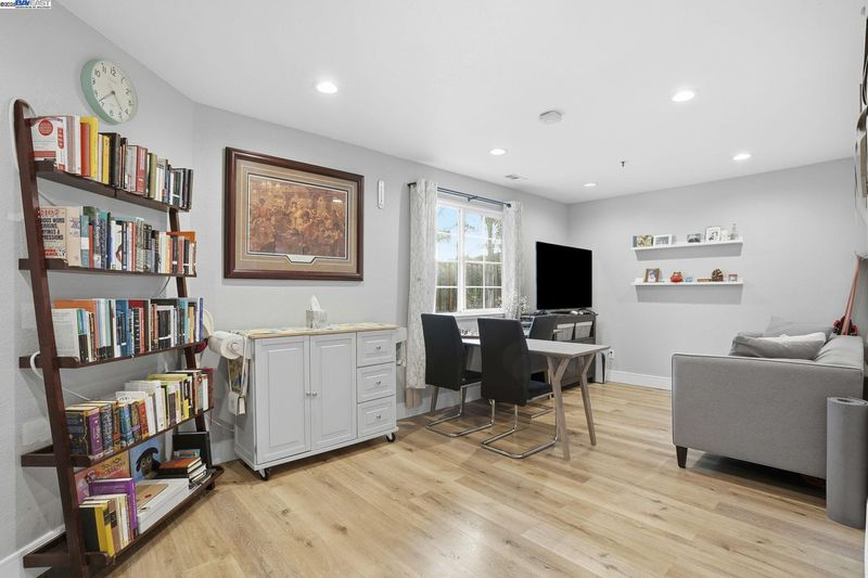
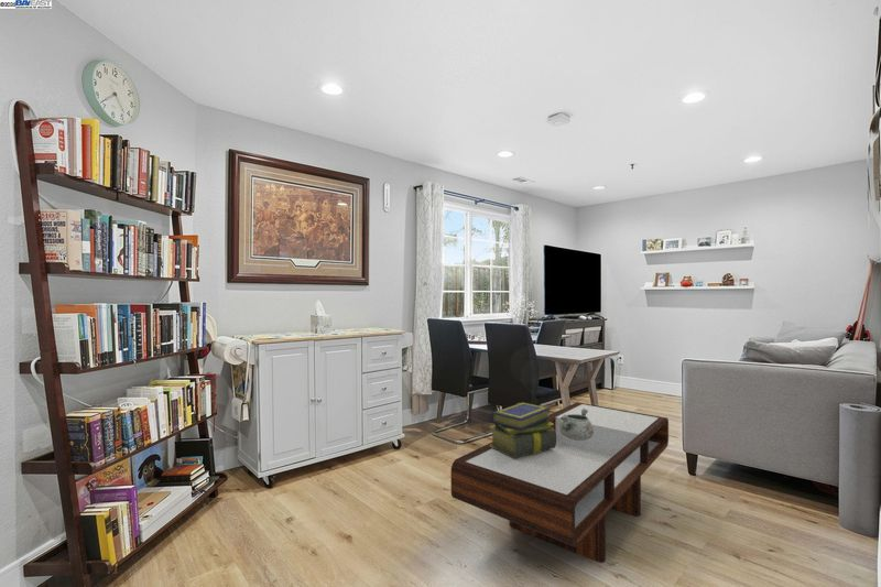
+ stack of books (522, 427)
+ coffee table (576, 477)
+ decorative bowl (576, 423)
